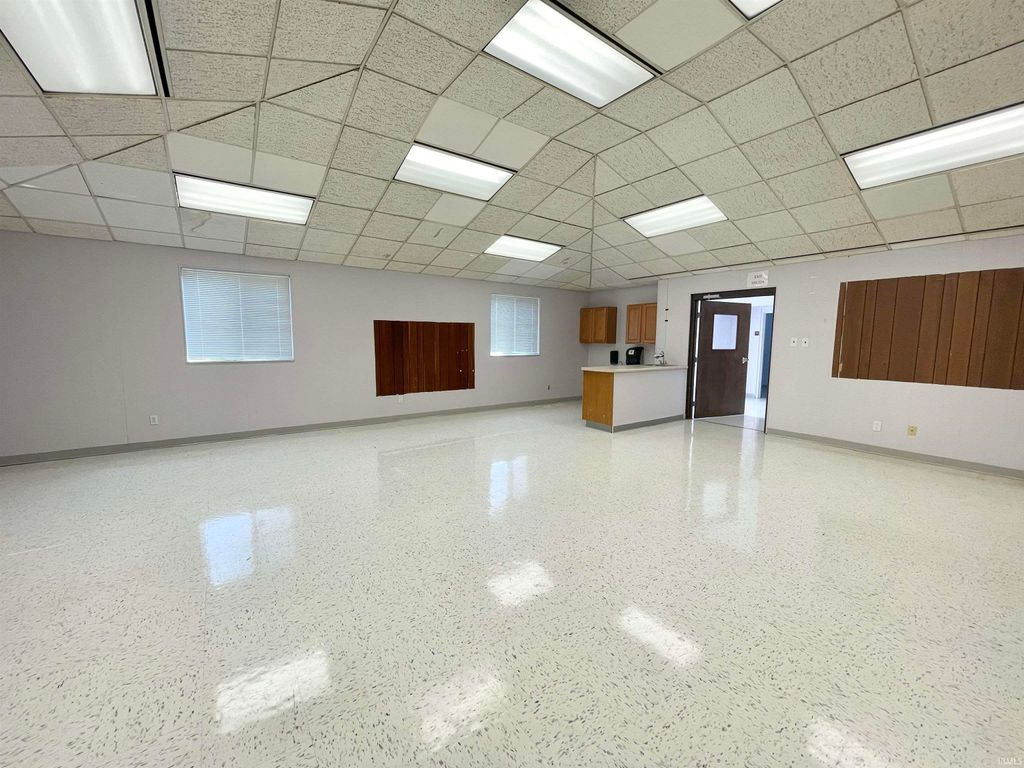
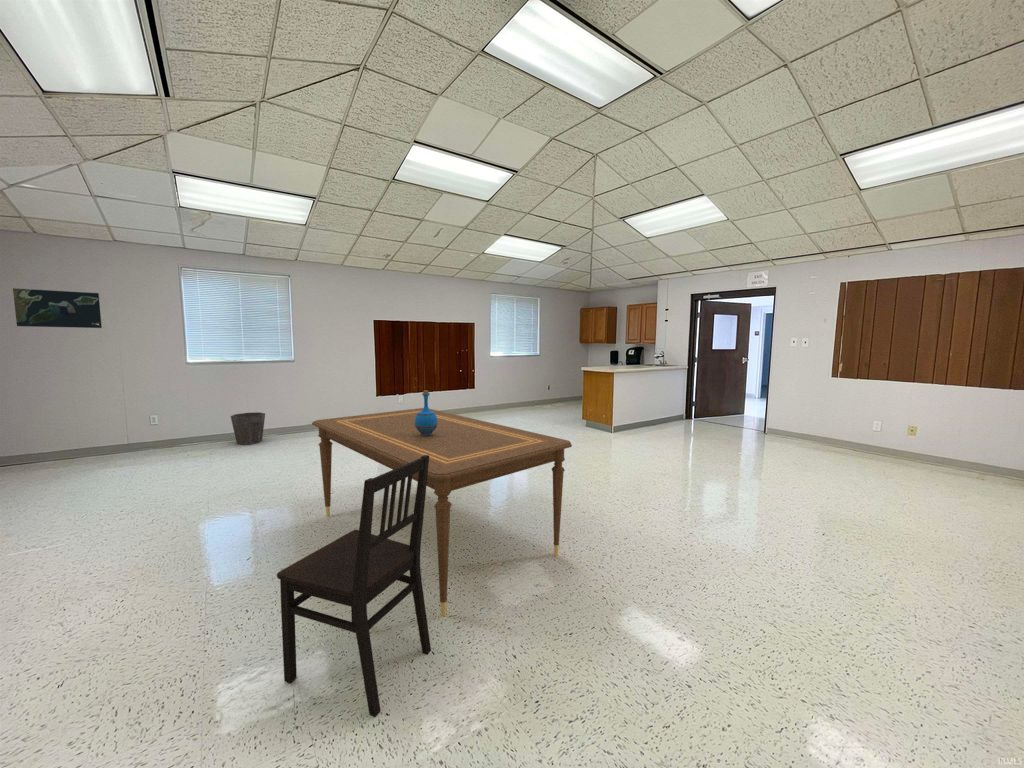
+ map (61, 309)
+ dining chair (359, 564)
+ bottle (426, 412)
+ waste bin (248, 428)
+ dining table (430, 482)
